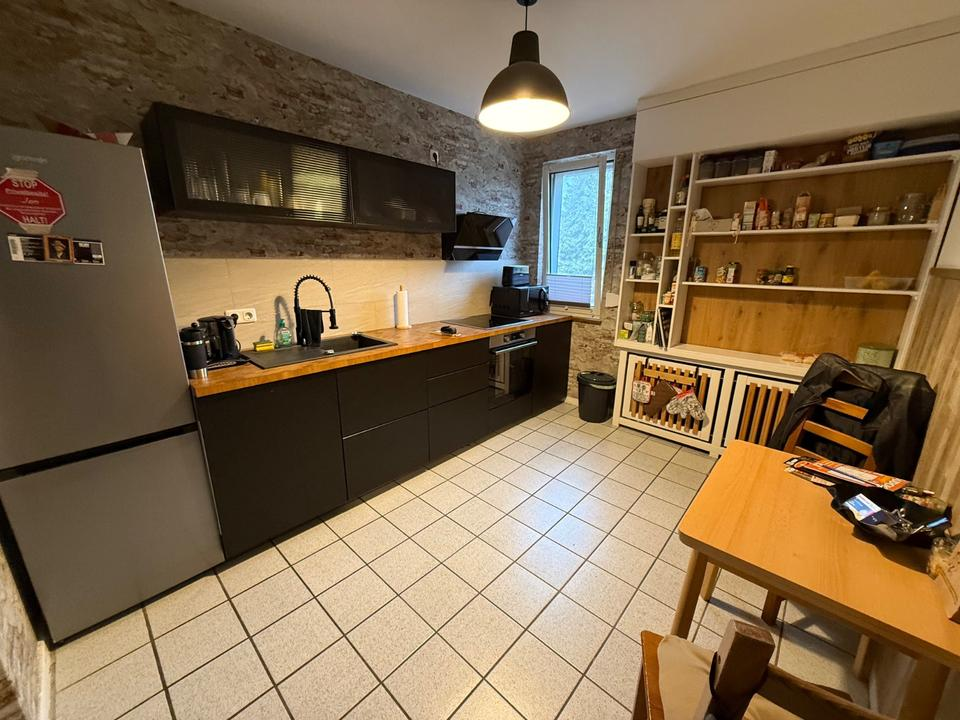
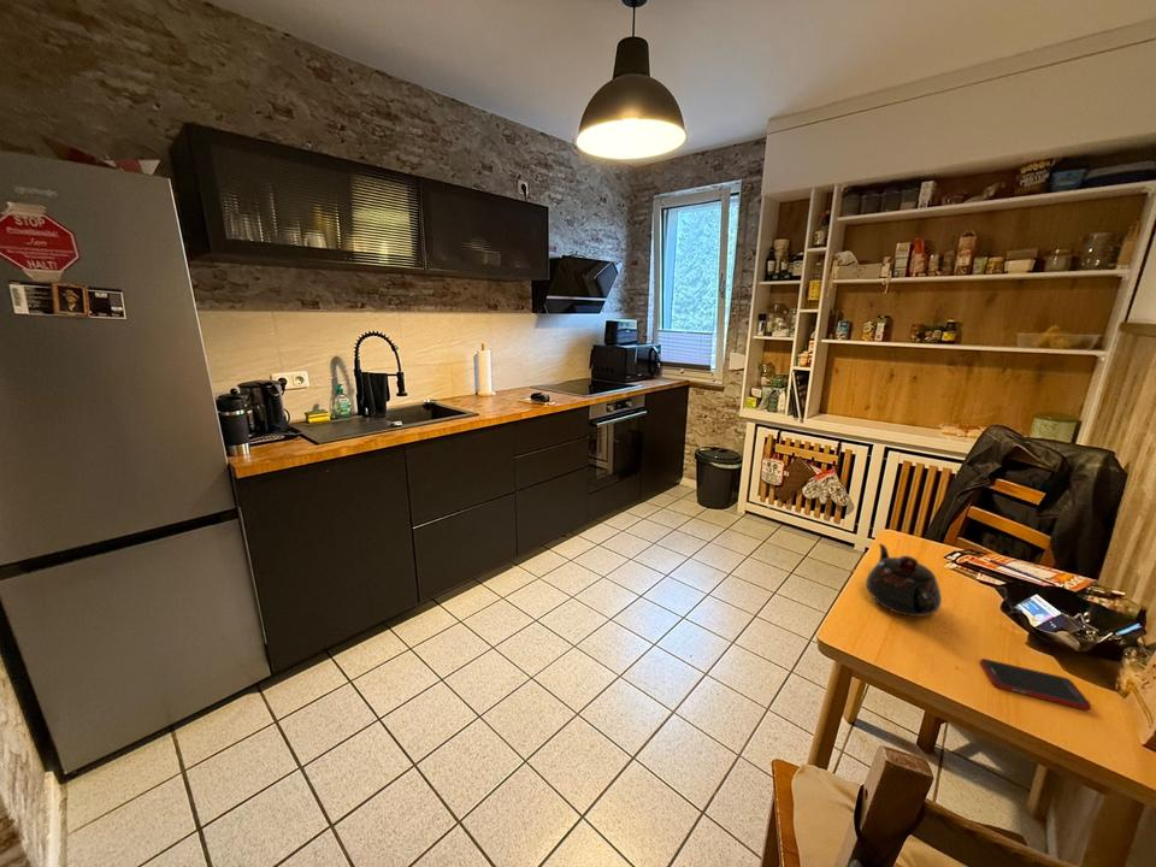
+ cell phone (1032, 683)
+ teapot (902, 578)
